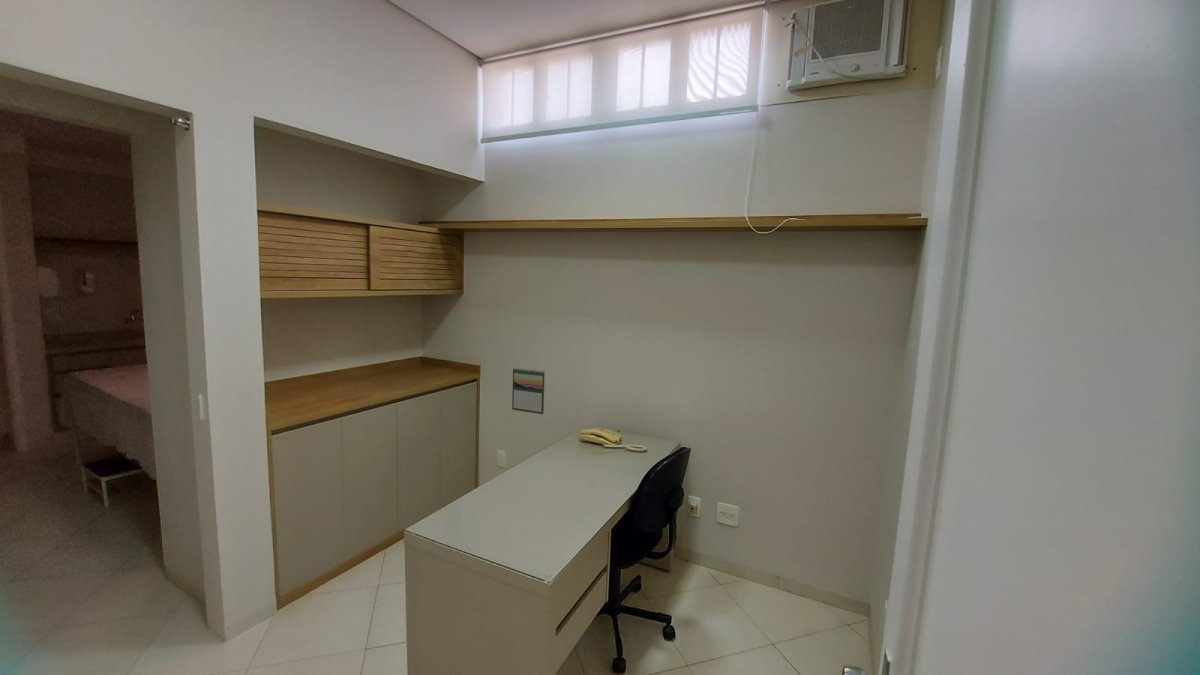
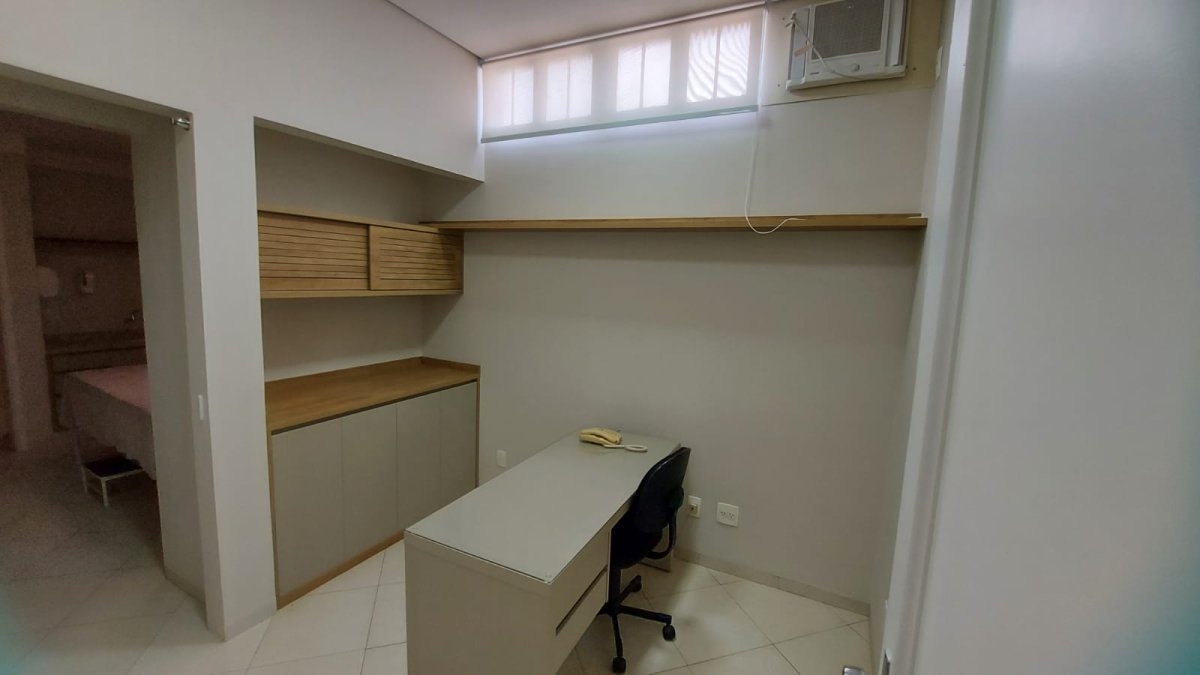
- calendar (528, 390)
